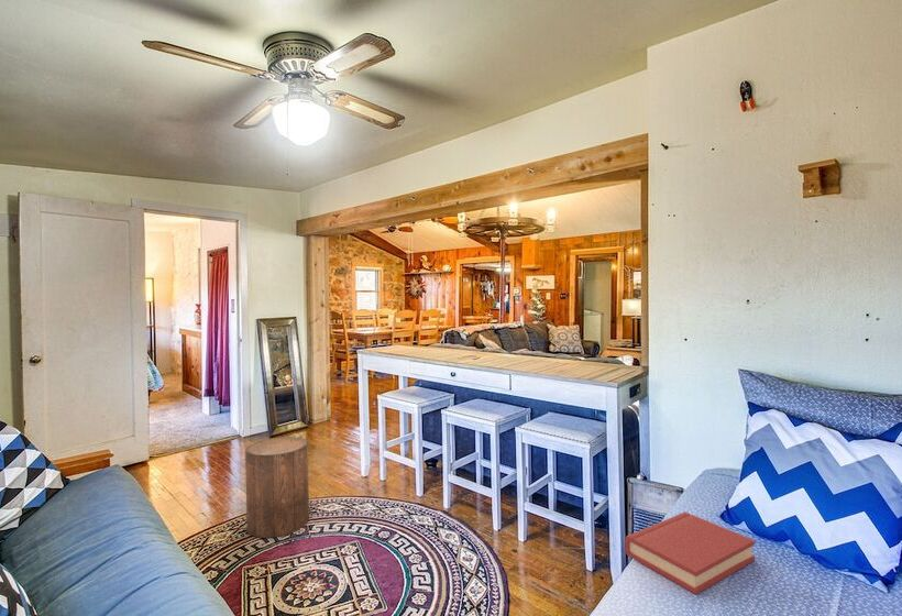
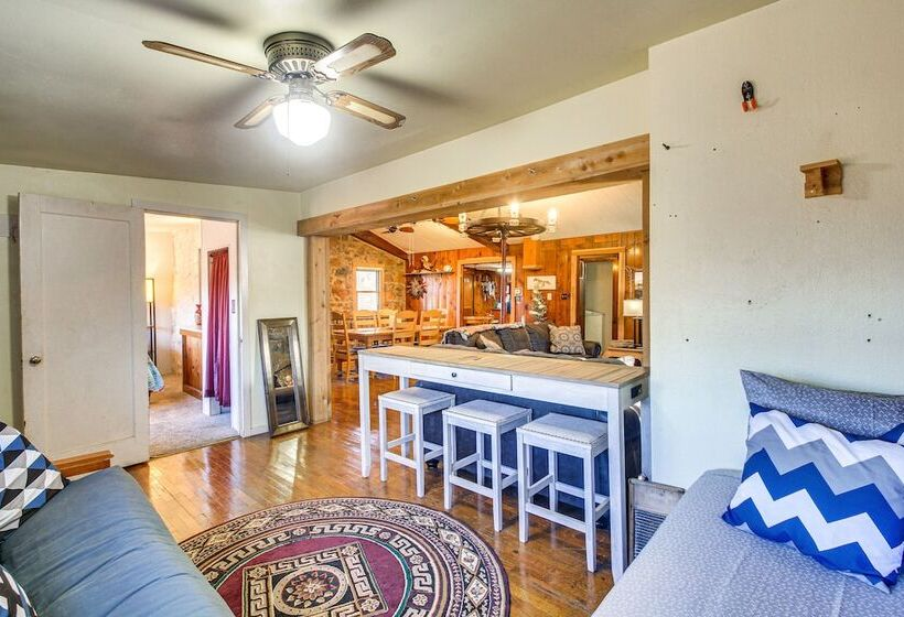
- hardback book (689, 547)
- stool (277, 484)
